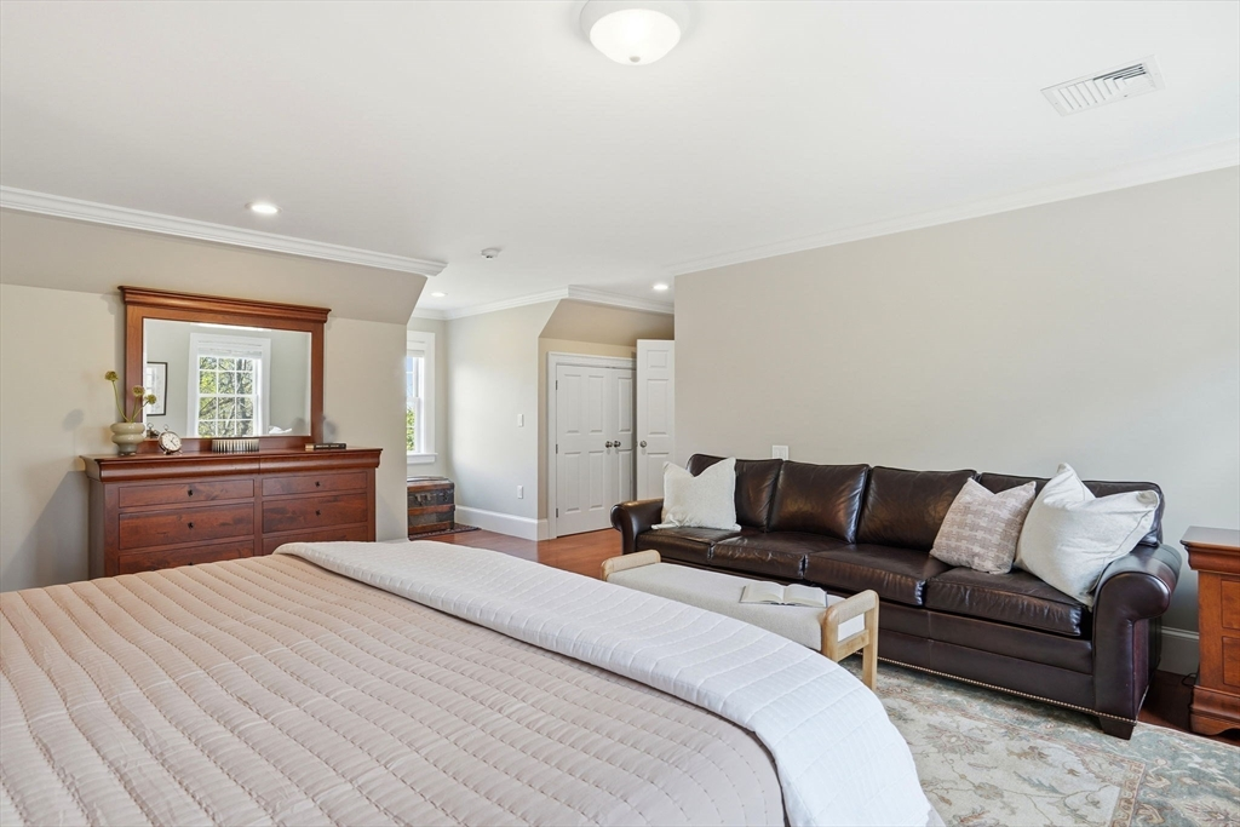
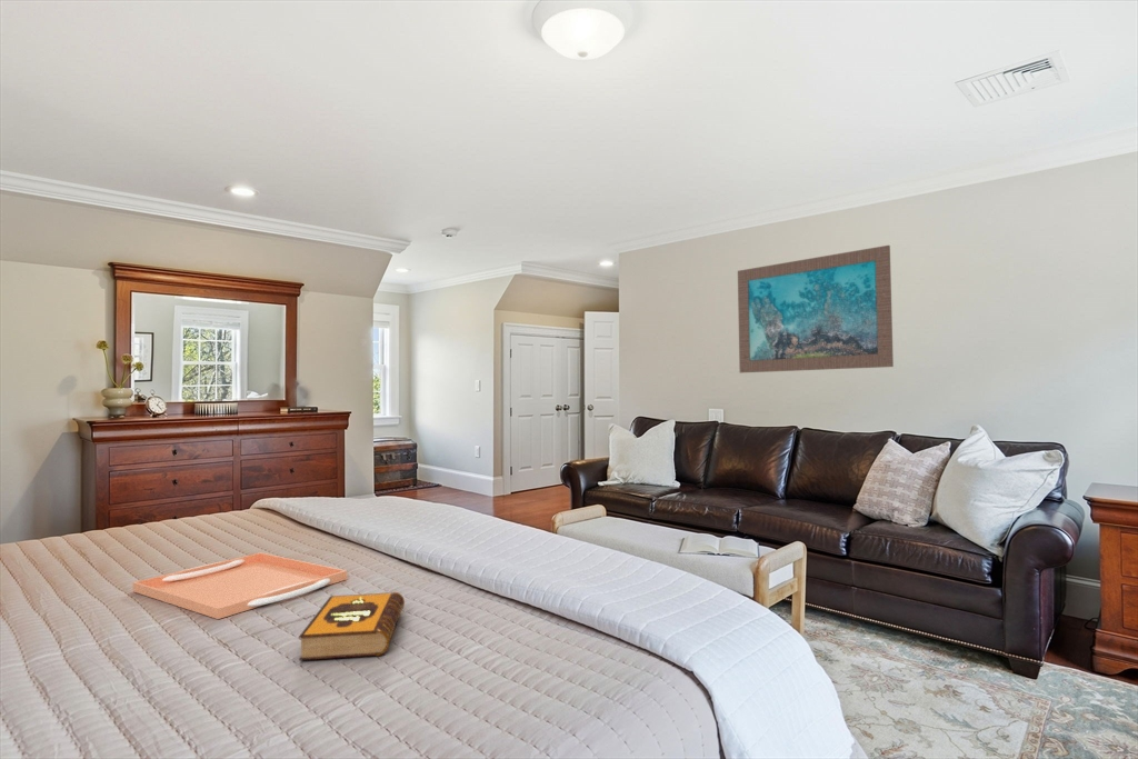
+ wall art (808, 314)
+ hardback book (357, 622)
+ serving tray (242, 580)
